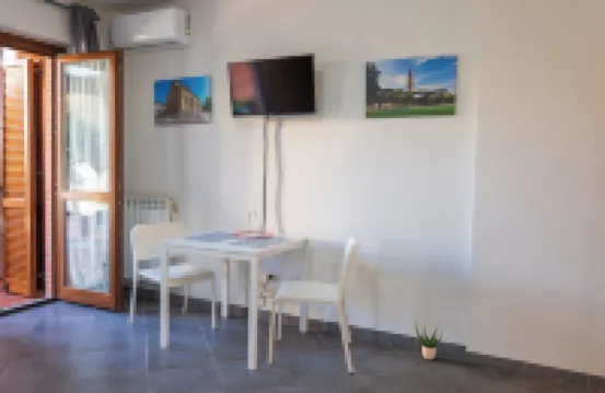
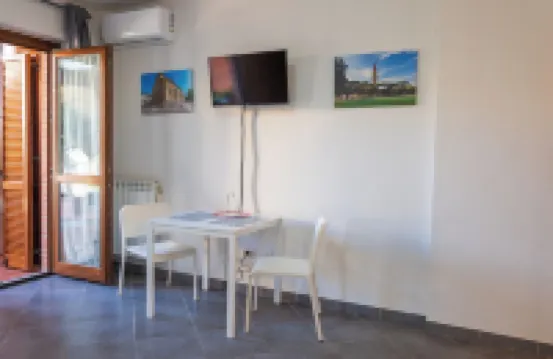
- potted plant (428, 338)
